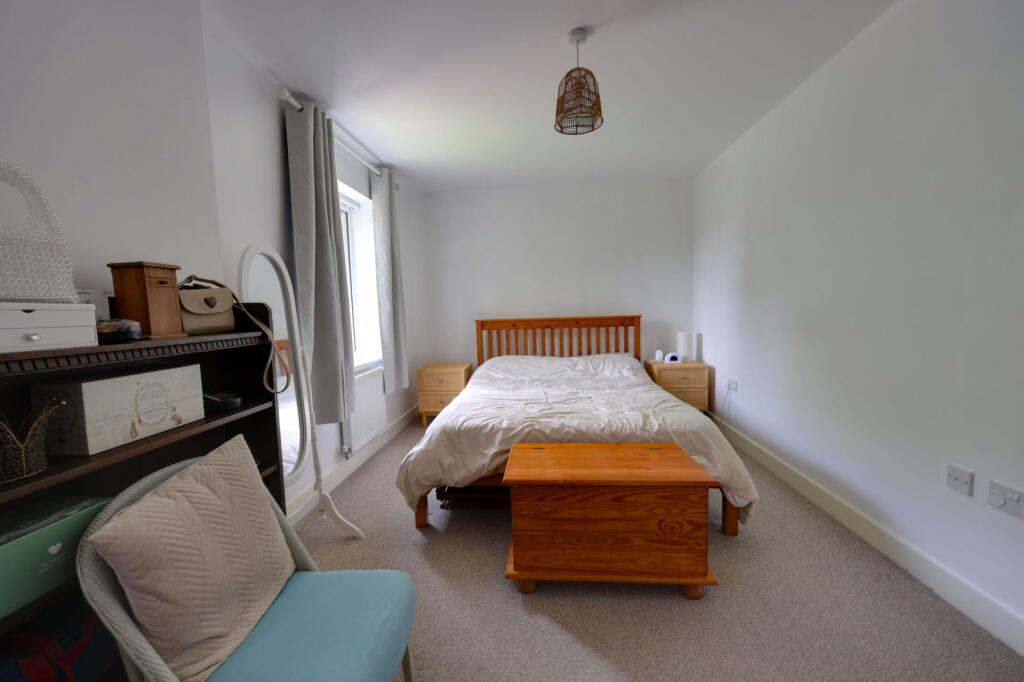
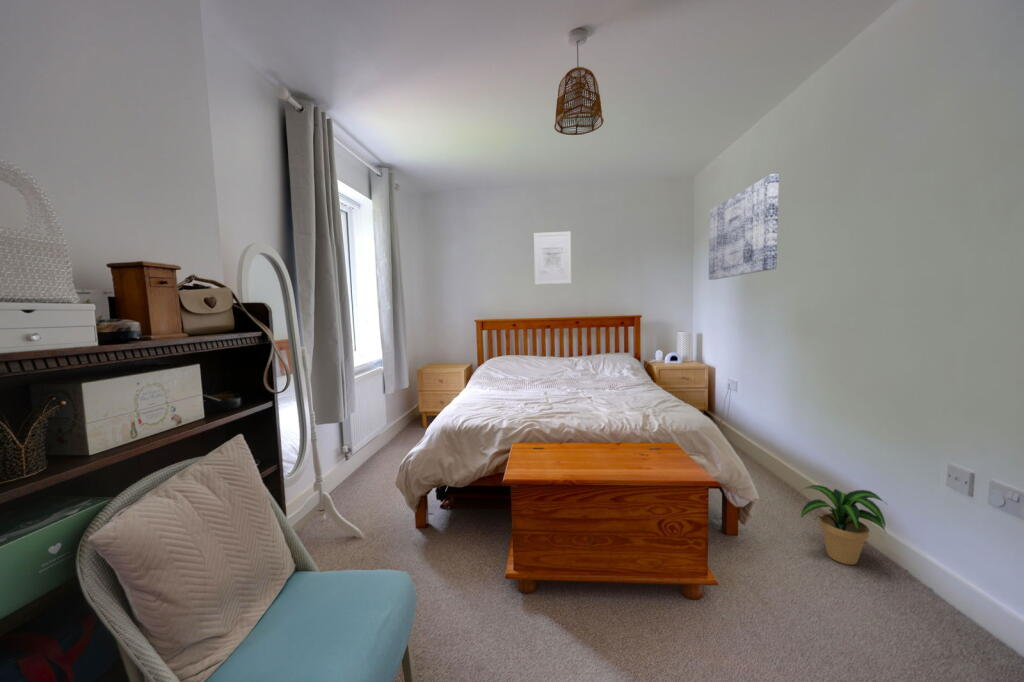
+ wall art (738, 235)
+ potted plant (844, 524)
+ wall art (552, 258)
